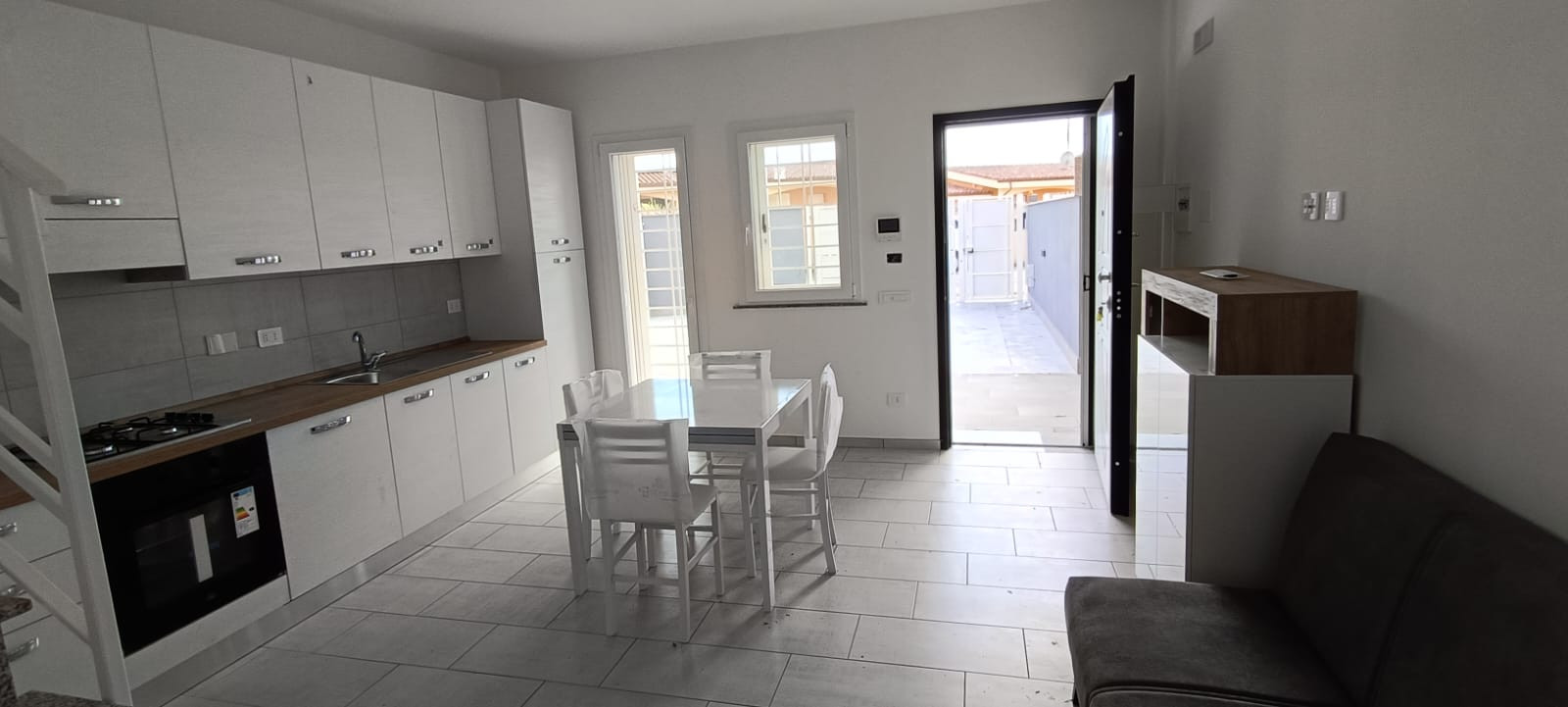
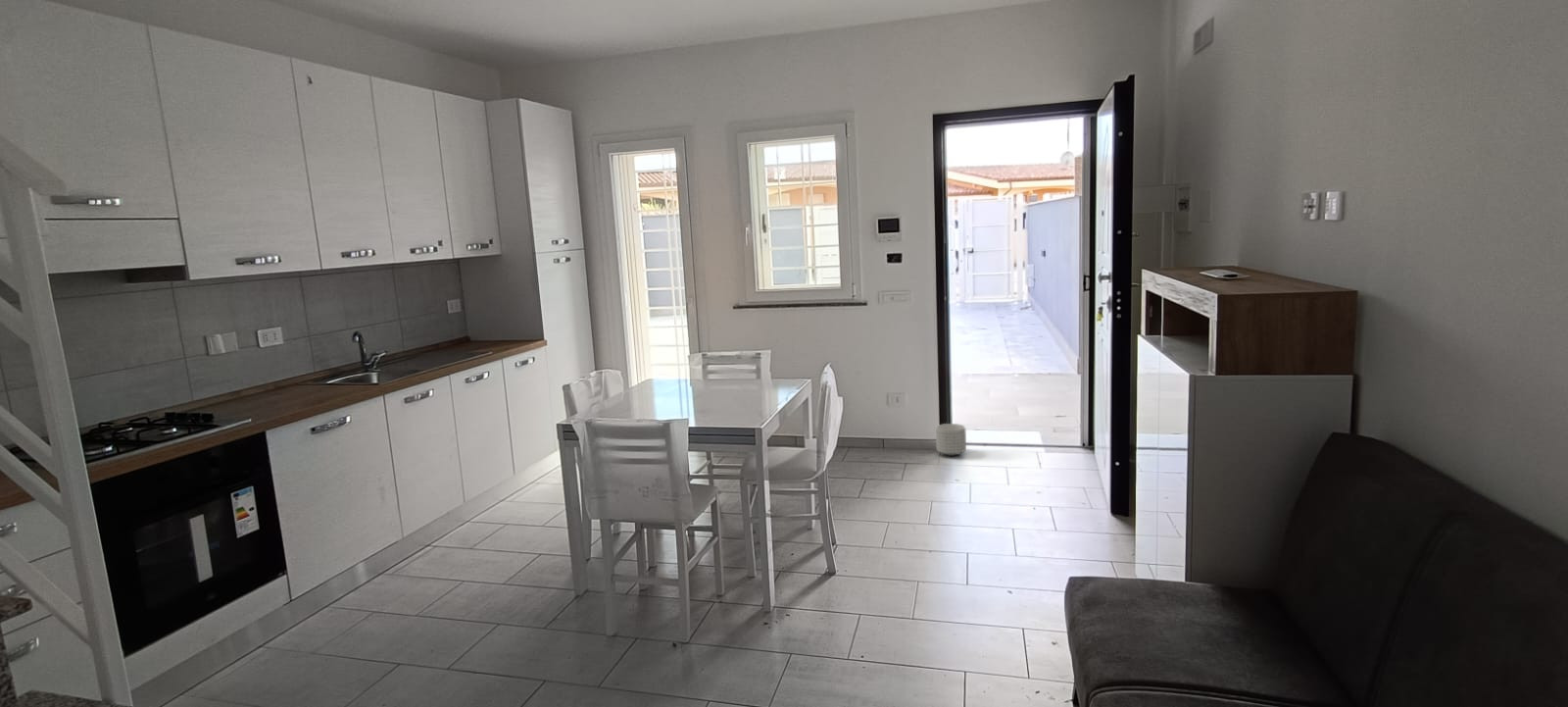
+ planter (951, 440)
